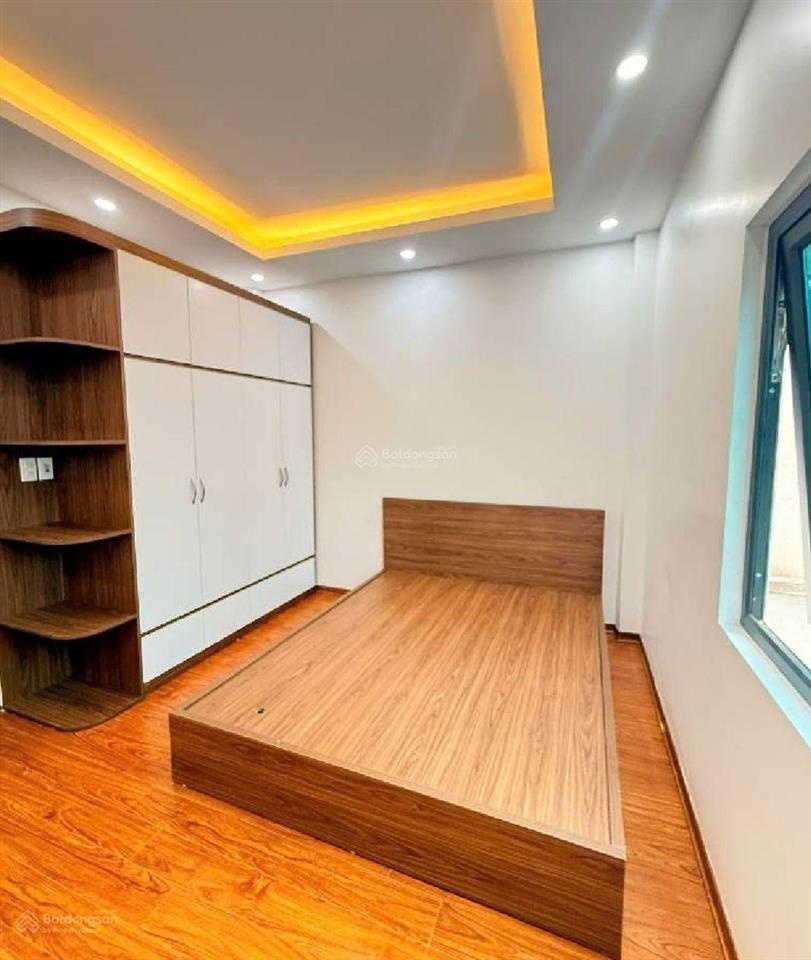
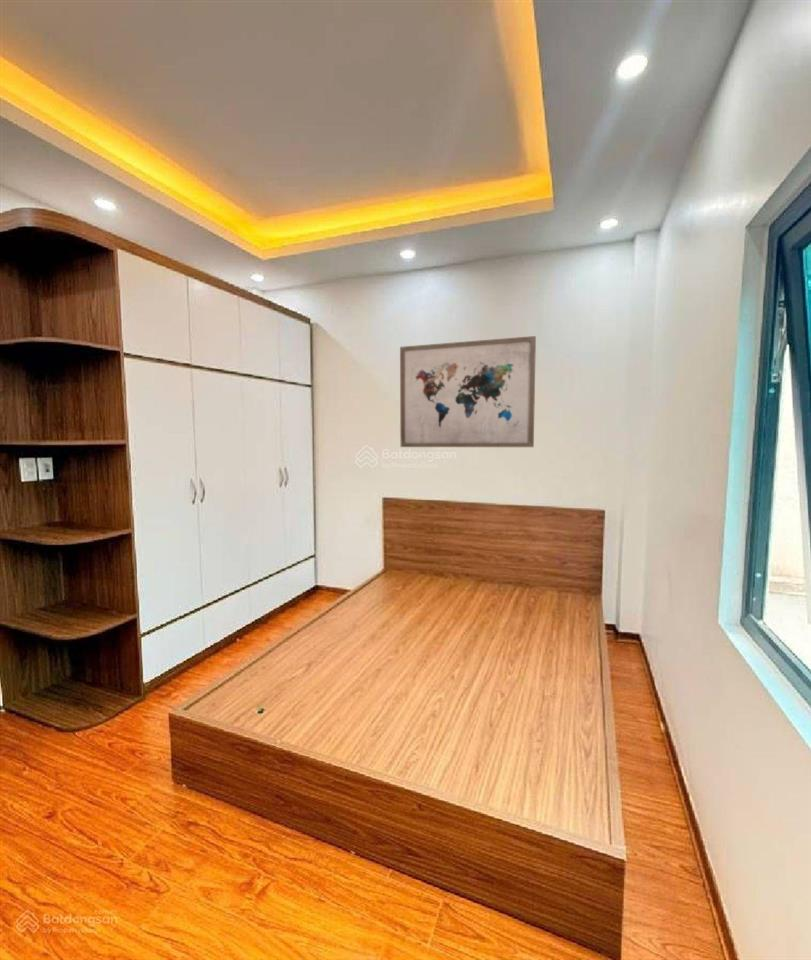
+ wall art (464, 395)
